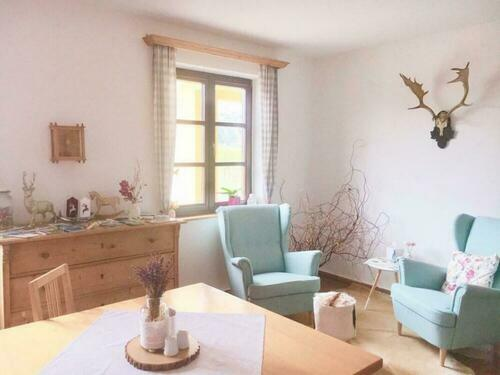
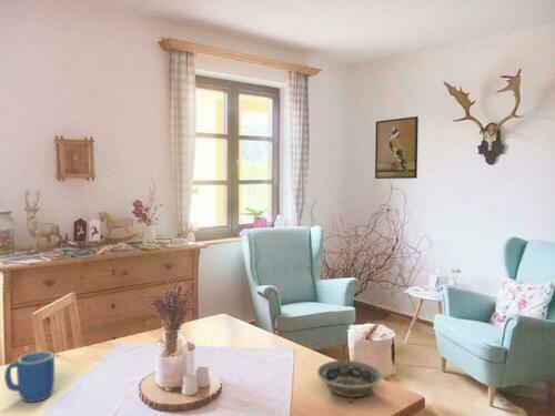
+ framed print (395, 149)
+ mug (32, 376)
+ bowl (349, 381)
